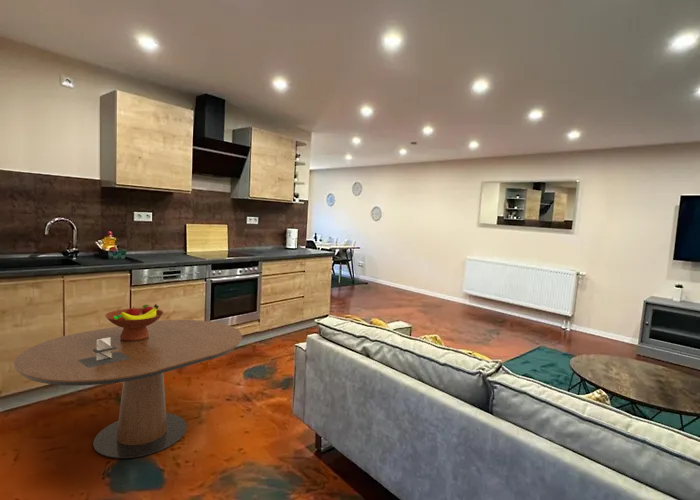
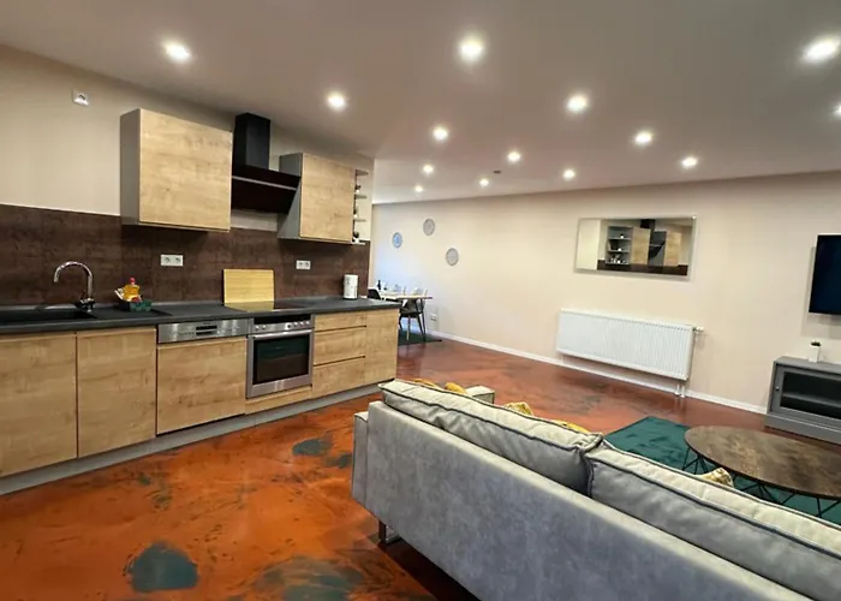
- fruit bowl (135, 320)
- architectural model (104, 348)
- dining table (137, 384)
